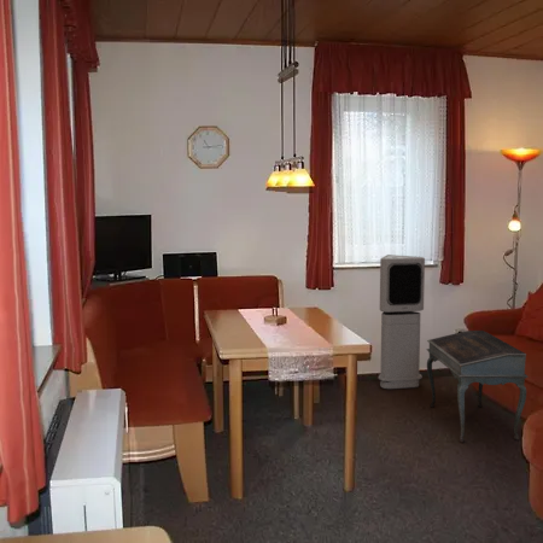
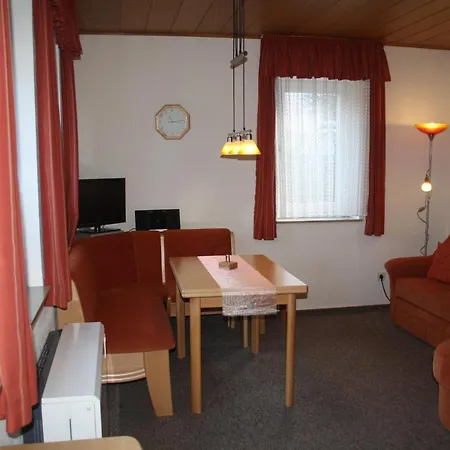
- air purifier (395, 320)
- writing desk (472, 381)
